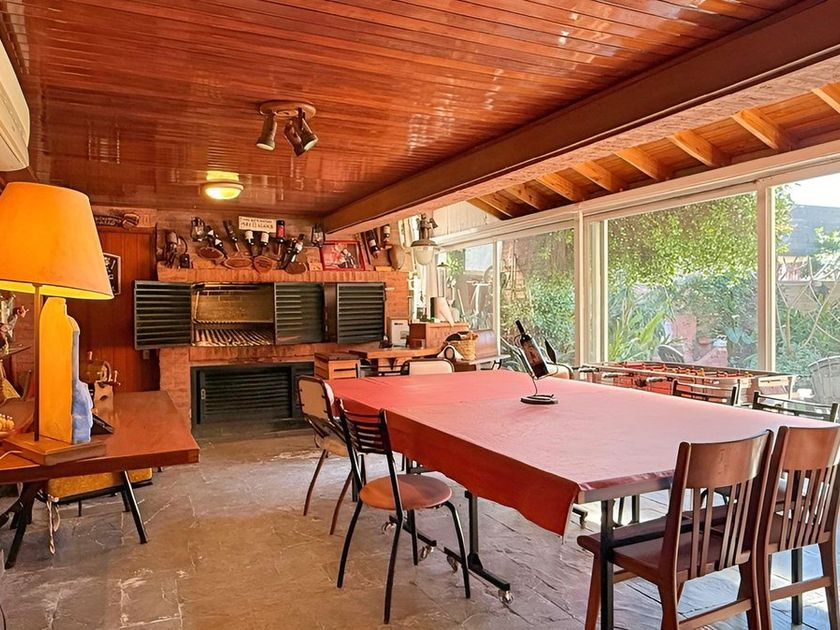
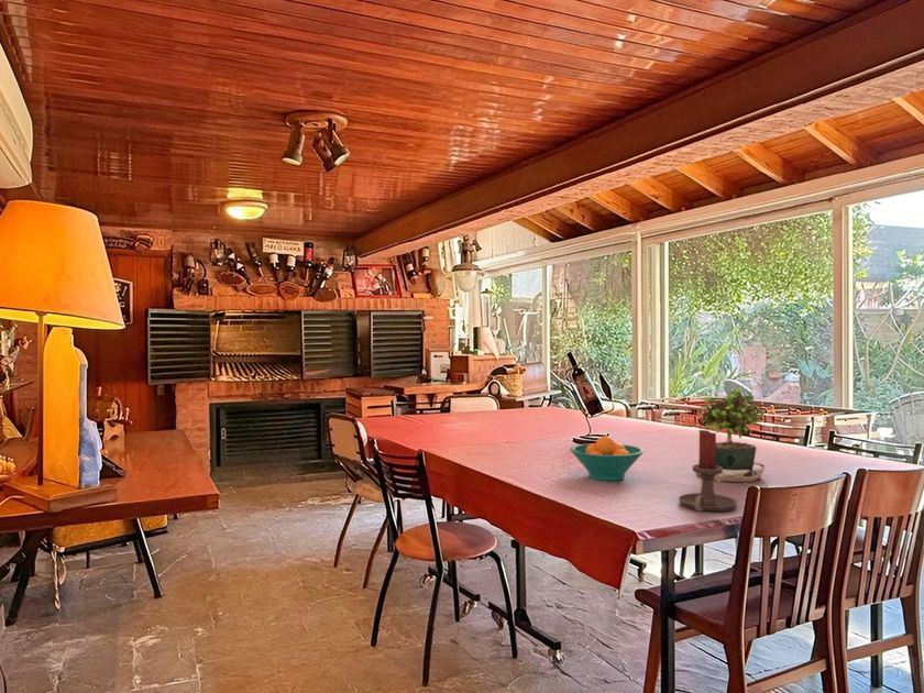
+ potted plant (735, 432)
+ candle holder (705, 469)
+ fruit bowl (606, 457)
